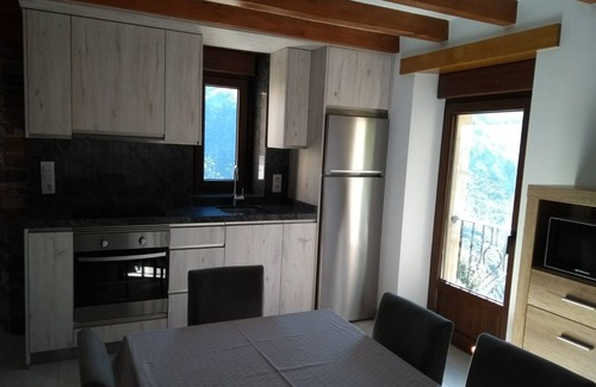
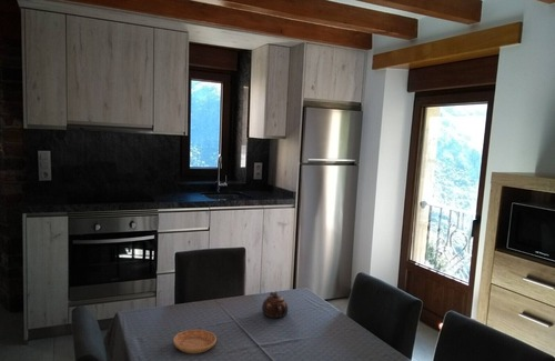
+ saucer (194, 341)
+ teapot (275, 303)
